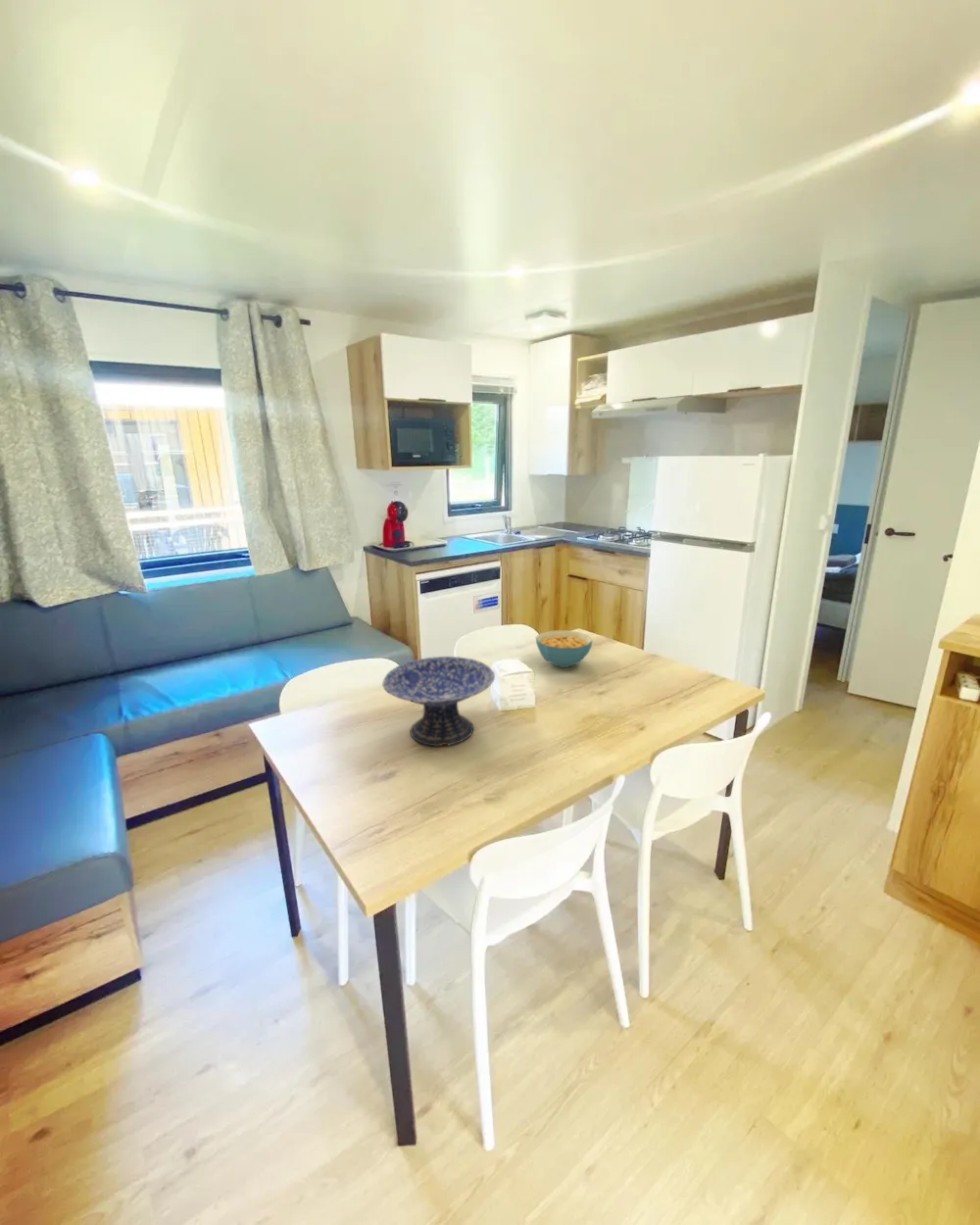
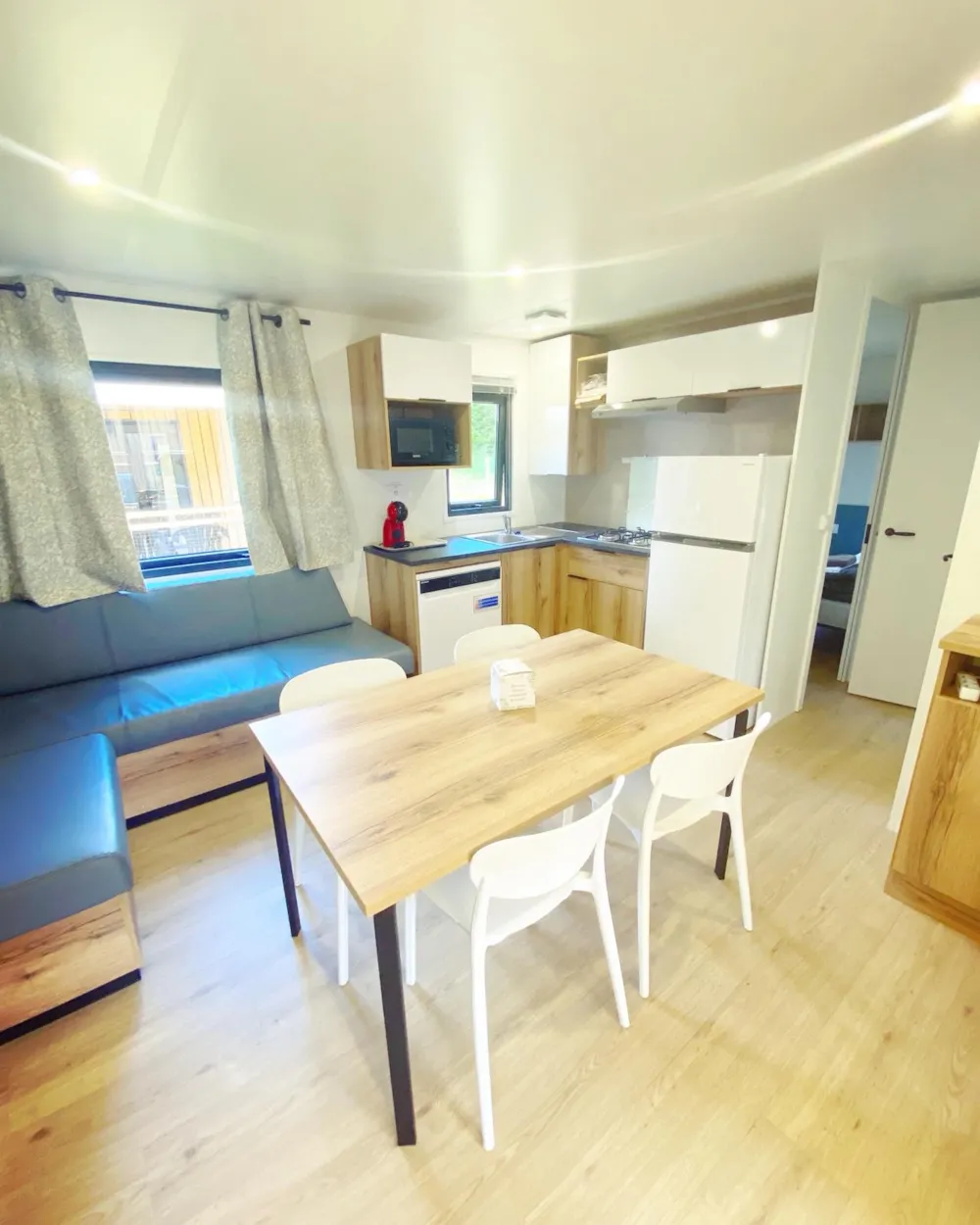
- cereal bowl (563, 651)
- decorative bowl (440, 703)
